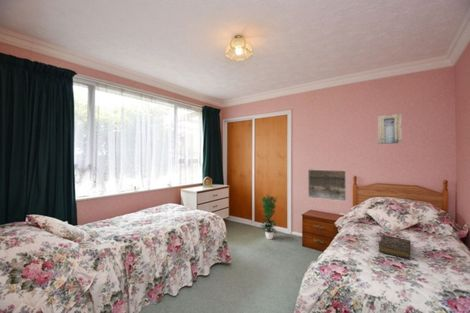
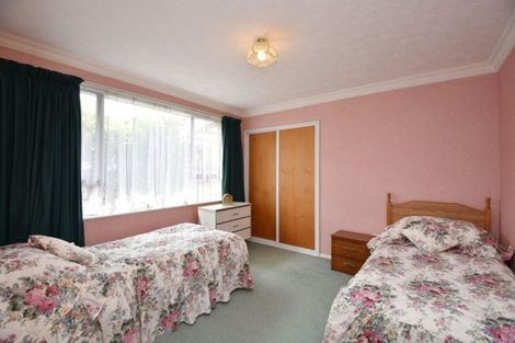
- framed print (326, 184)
- book (394, 245)
- wall art (389, 129)
- potted plant (268, 214)
